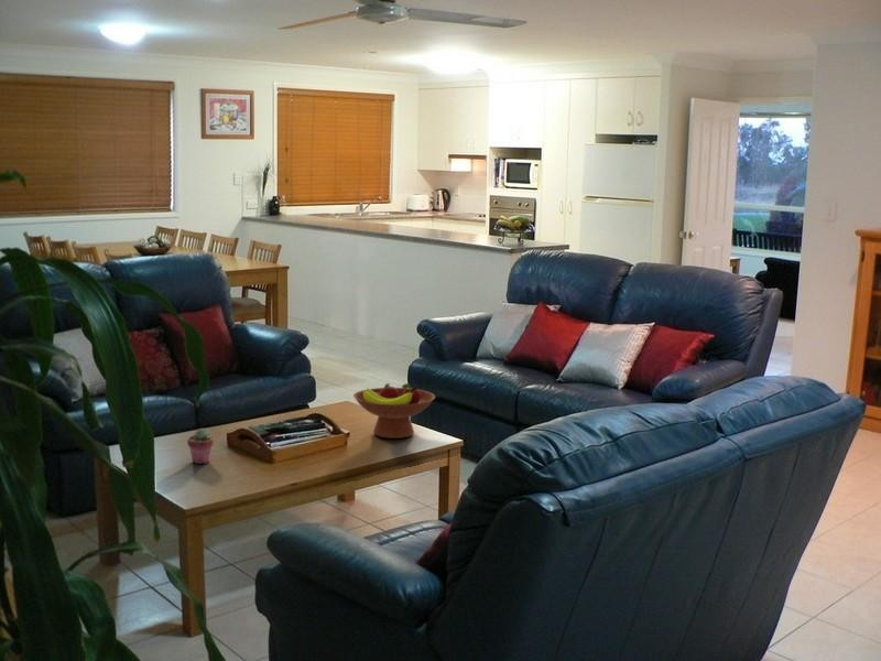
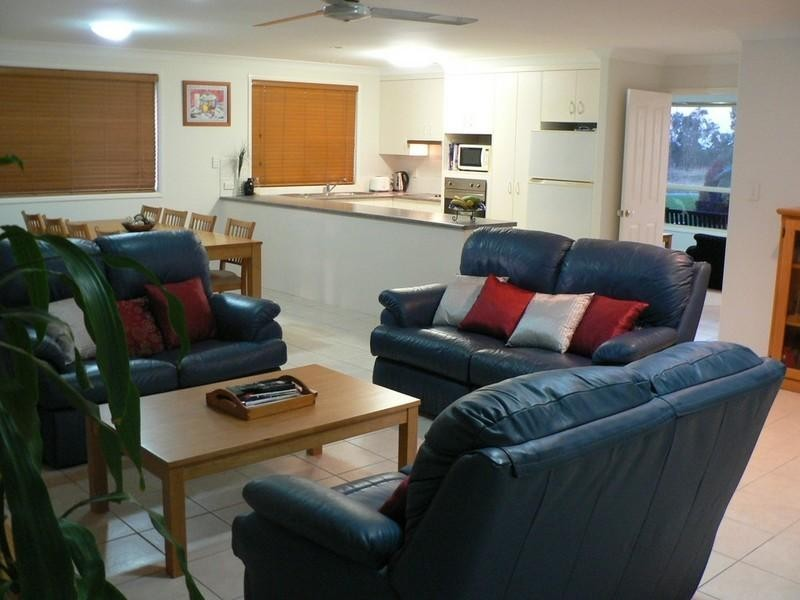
- potted succulent (200, 444)
- fruit bowl (393, 407)
